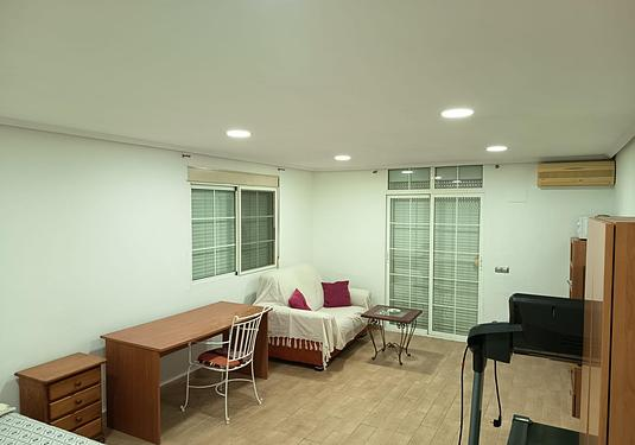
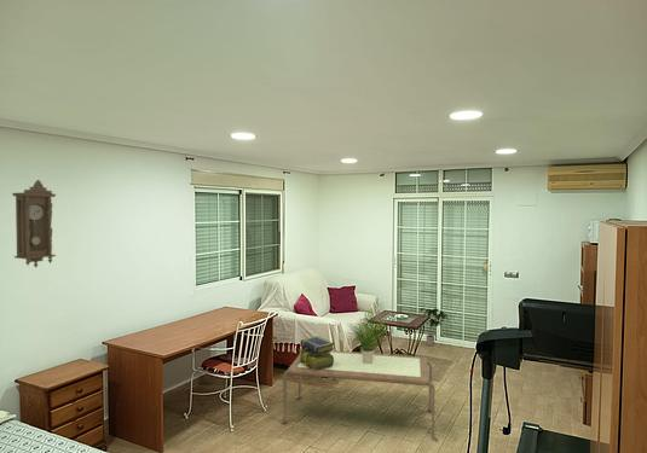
+ potted plant (369, 336)
+ coffee table (359, 379)
+ stack of books (317, 352)
+ pendulum clock (34, 223)
+ potted plant (431, 326)
